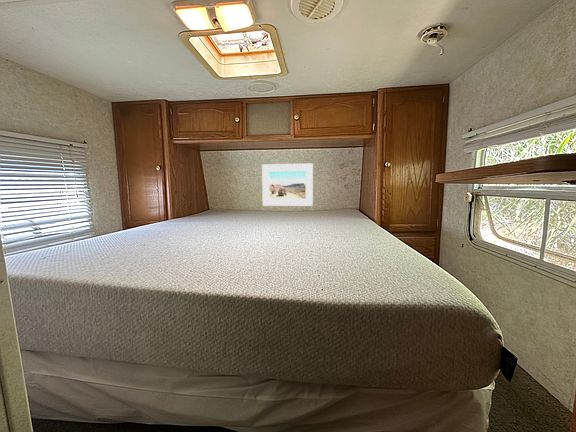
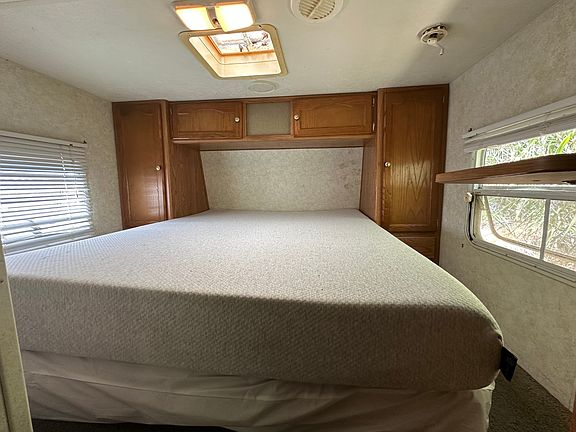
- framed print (287, 185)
